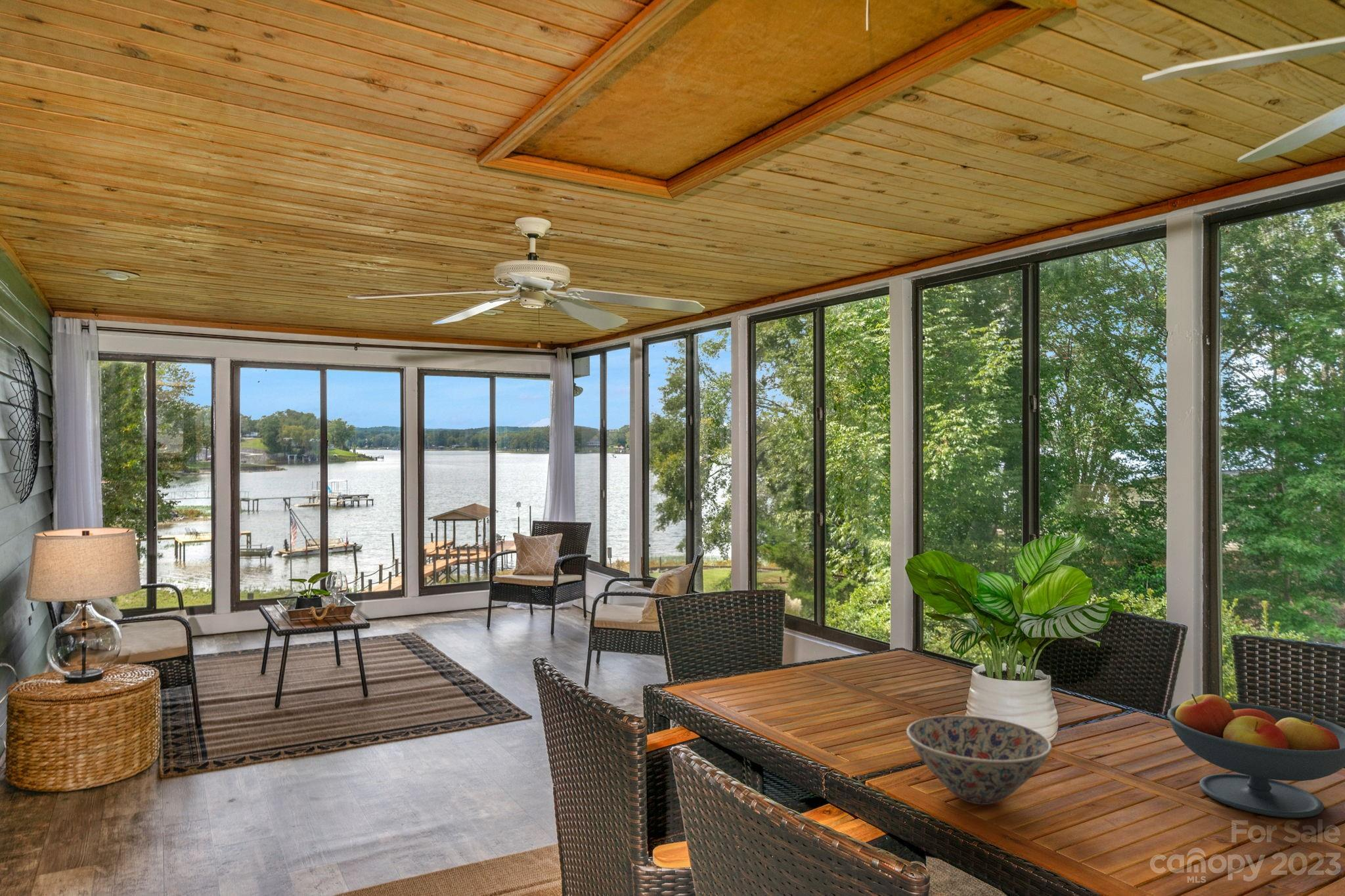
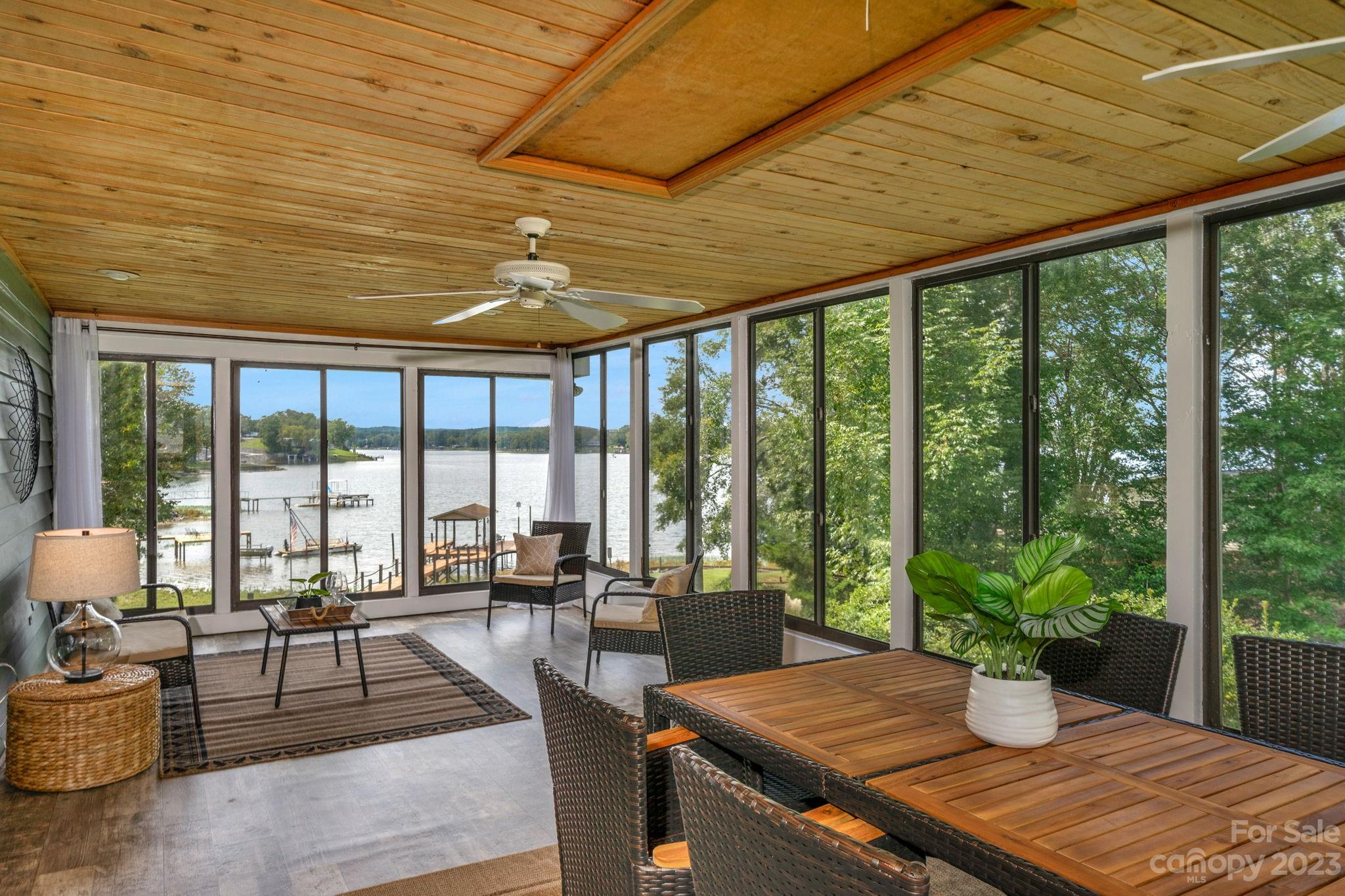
- fruit bowl (1258, 748)
- bowl (977, 767)
